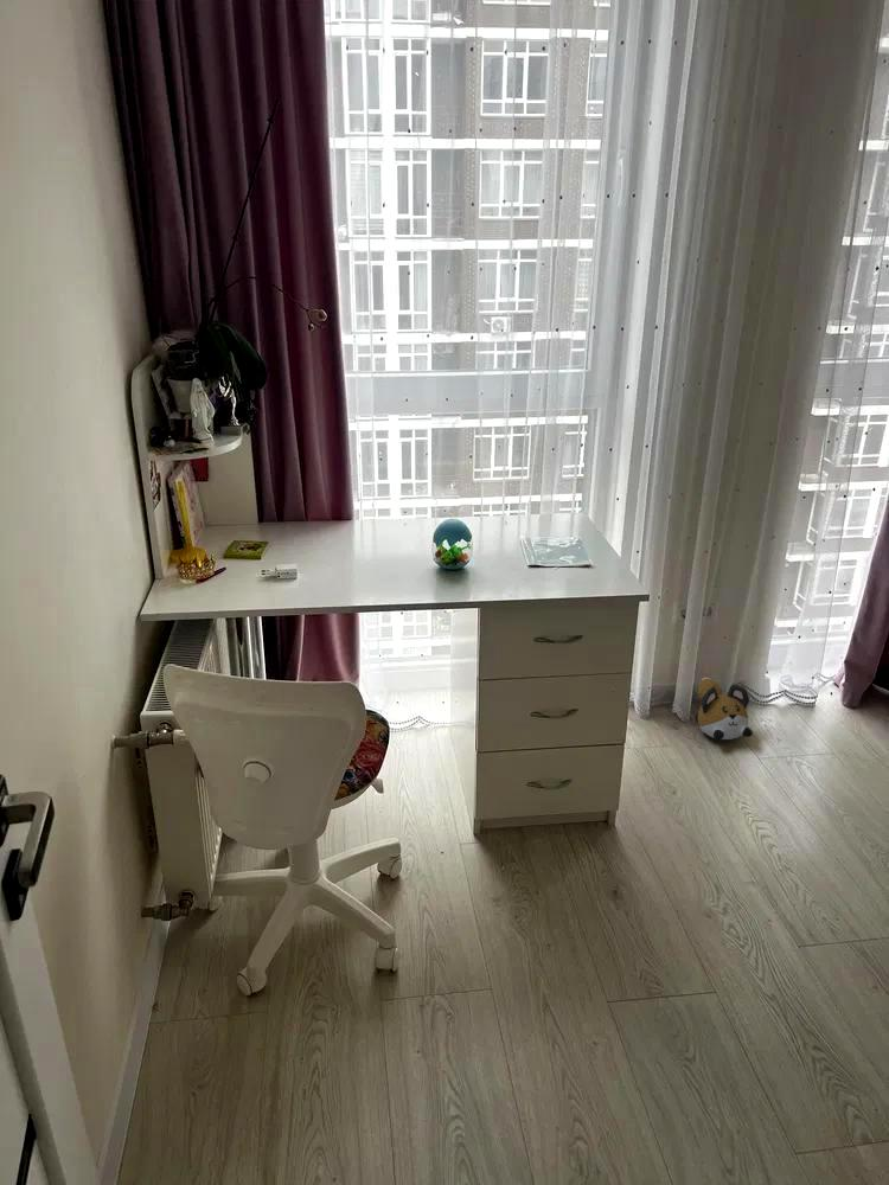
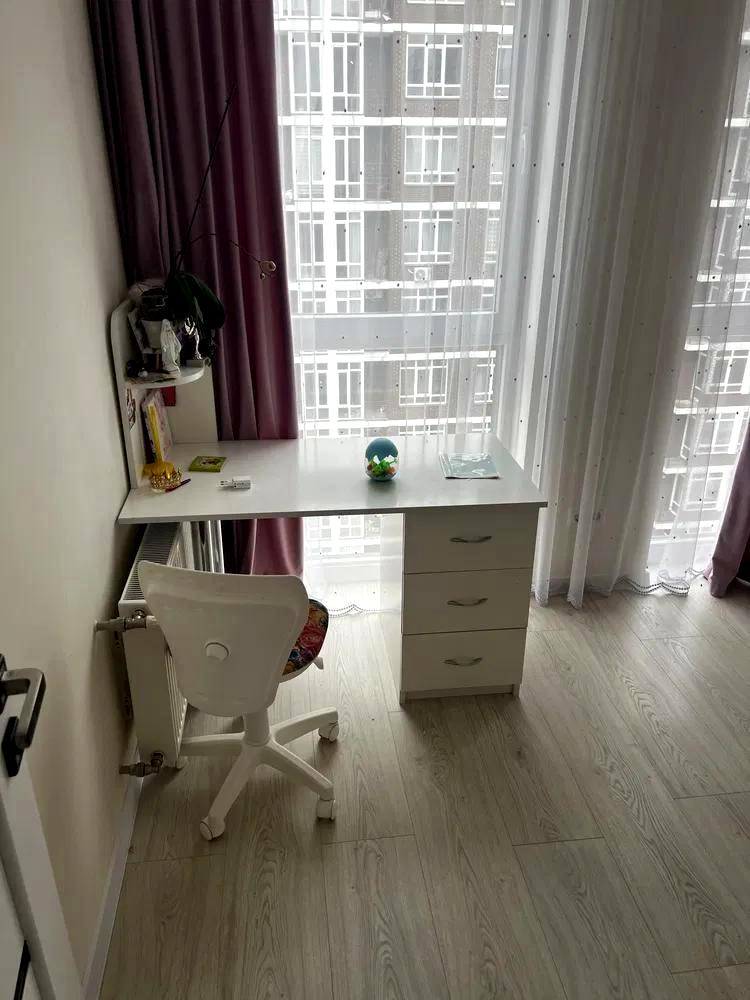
- plush toy (718, 705)
